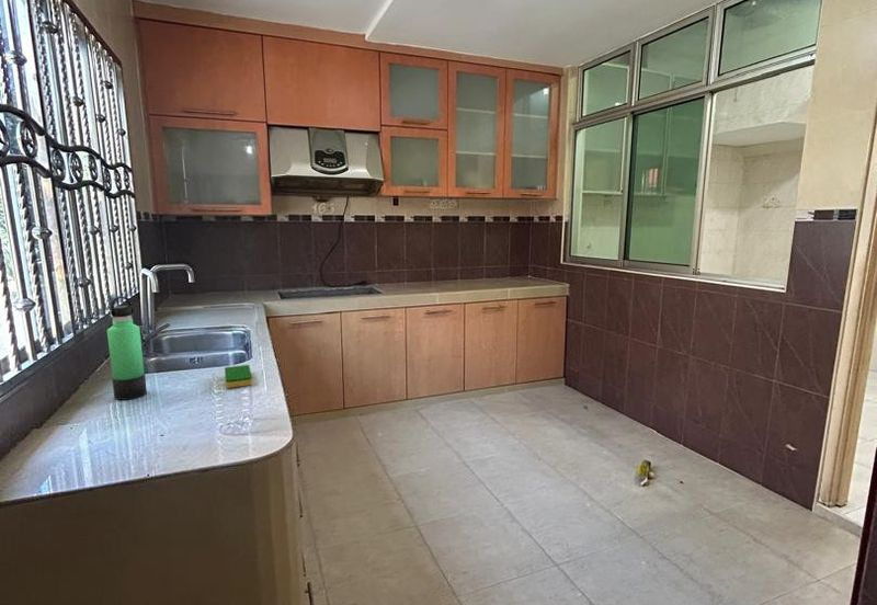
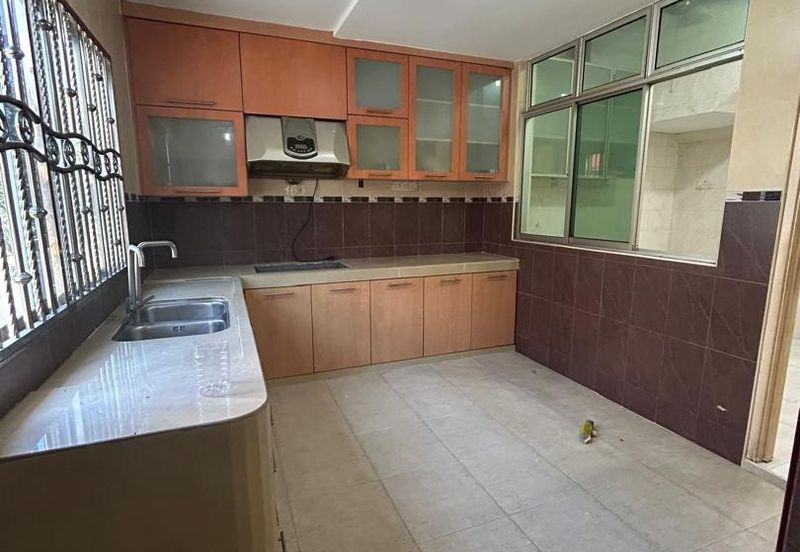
- dish sponge (238, 375)
- thermos bottle (125, 346)
